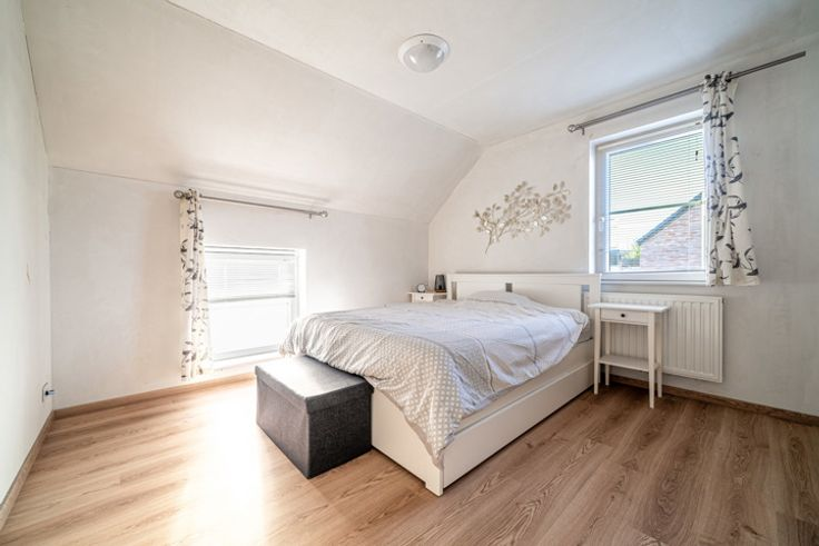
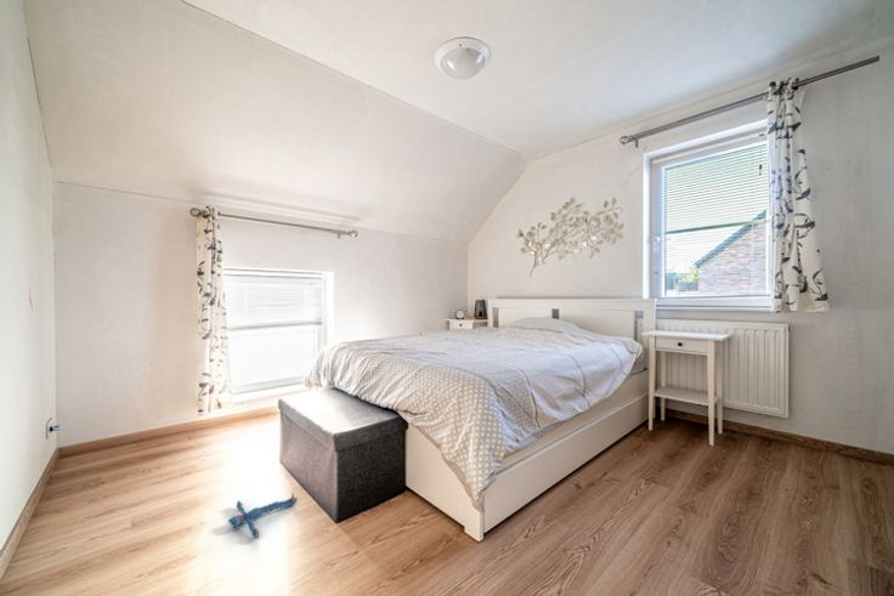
+ plush toy (264, 510)
